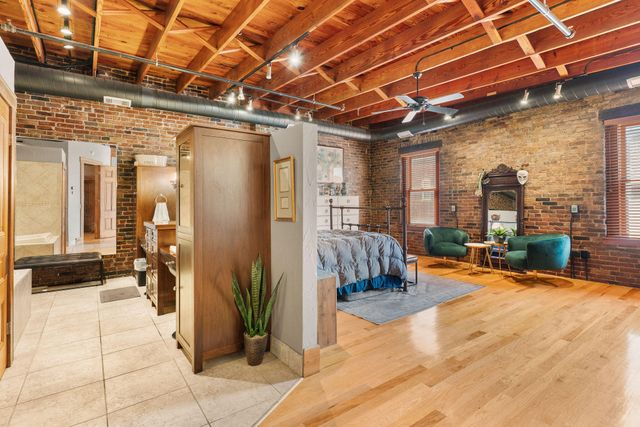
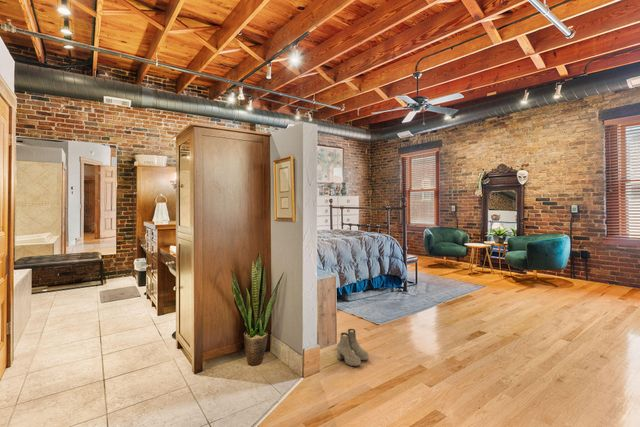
+ boots (352, 346)
